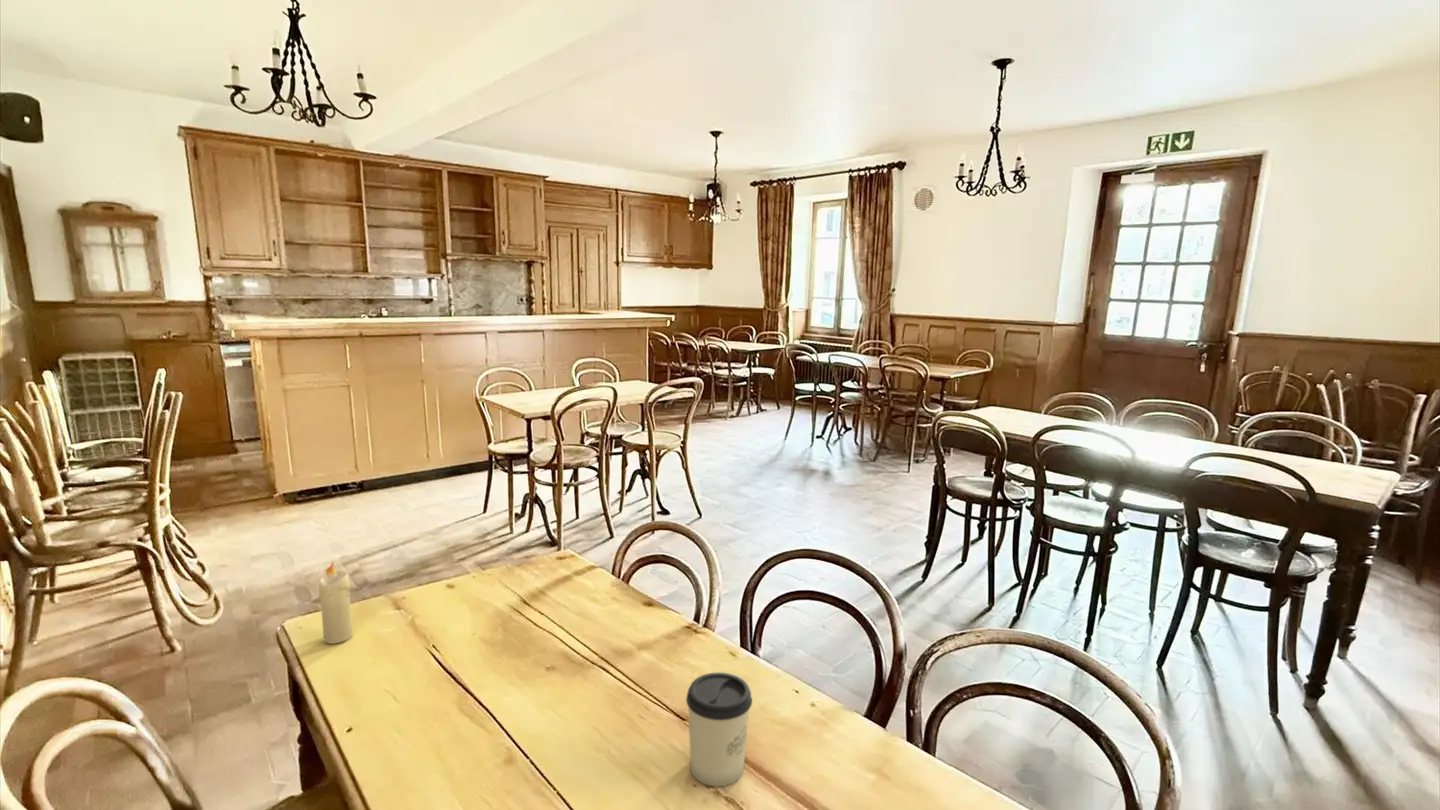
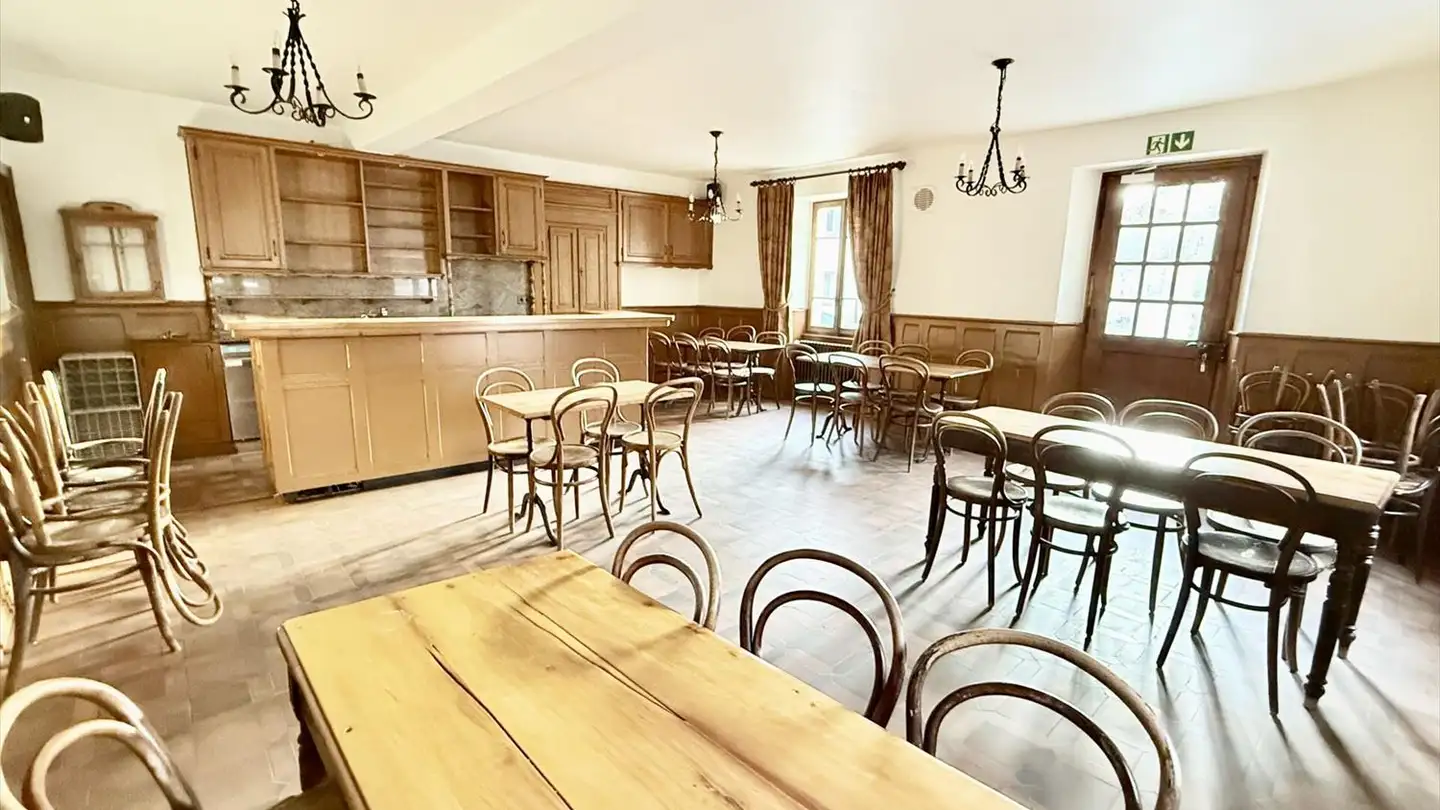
- cup (718, 728)
- candle (335, 600)
